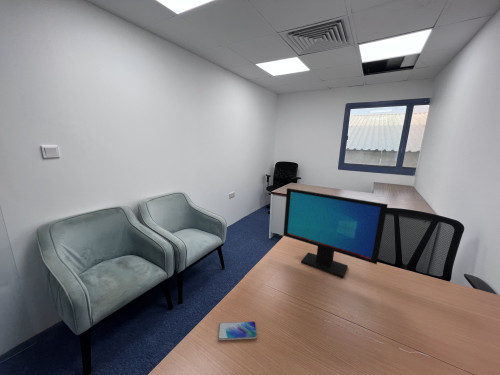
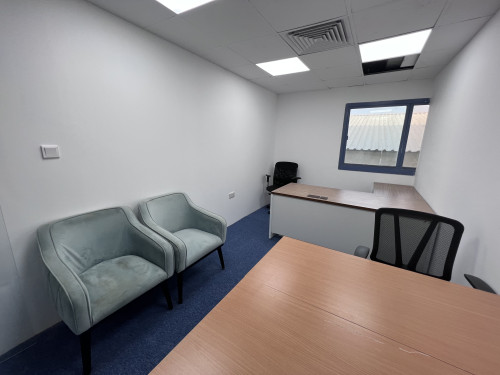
- smartphone (237, 330)
- computer monitor (327, 230)
